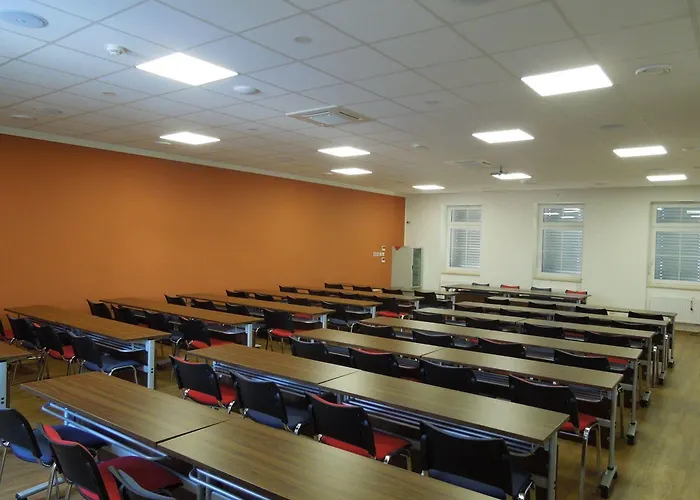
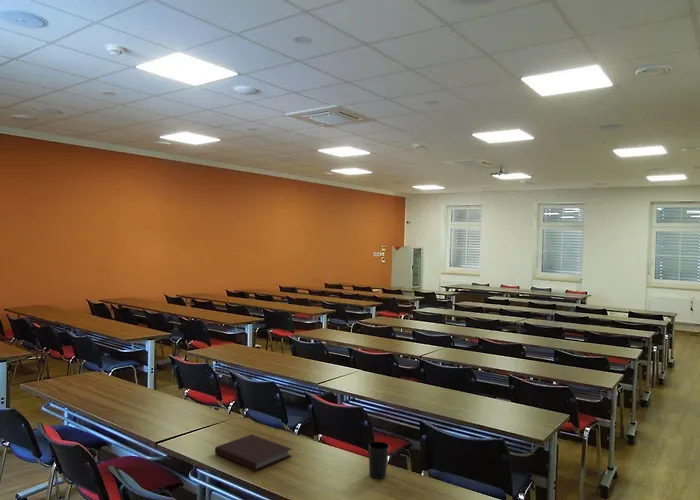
+ cup (378, 460)
+ notebook (253, 451)
